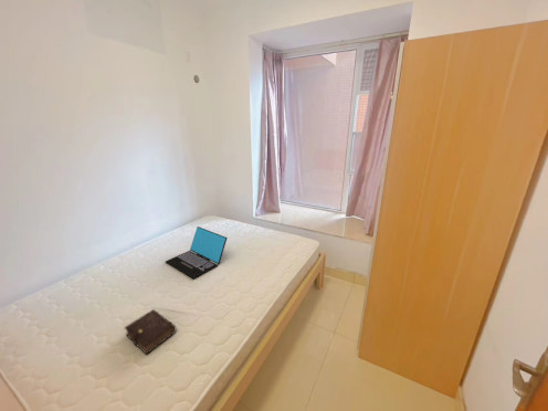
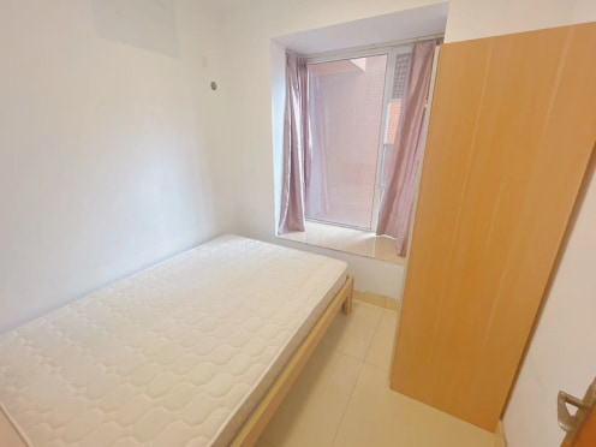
- book (146, 326)
- laptop (196, 250)
